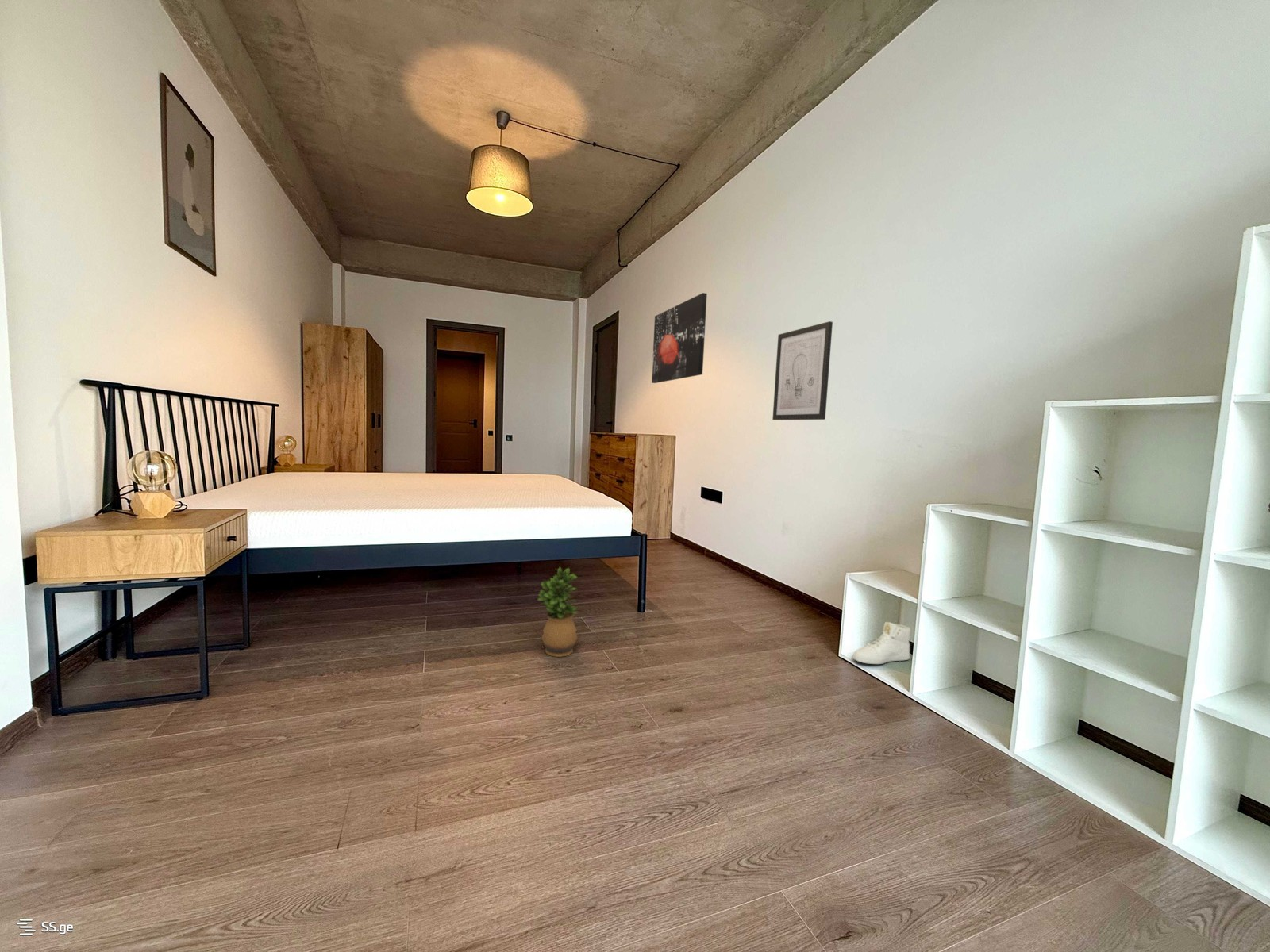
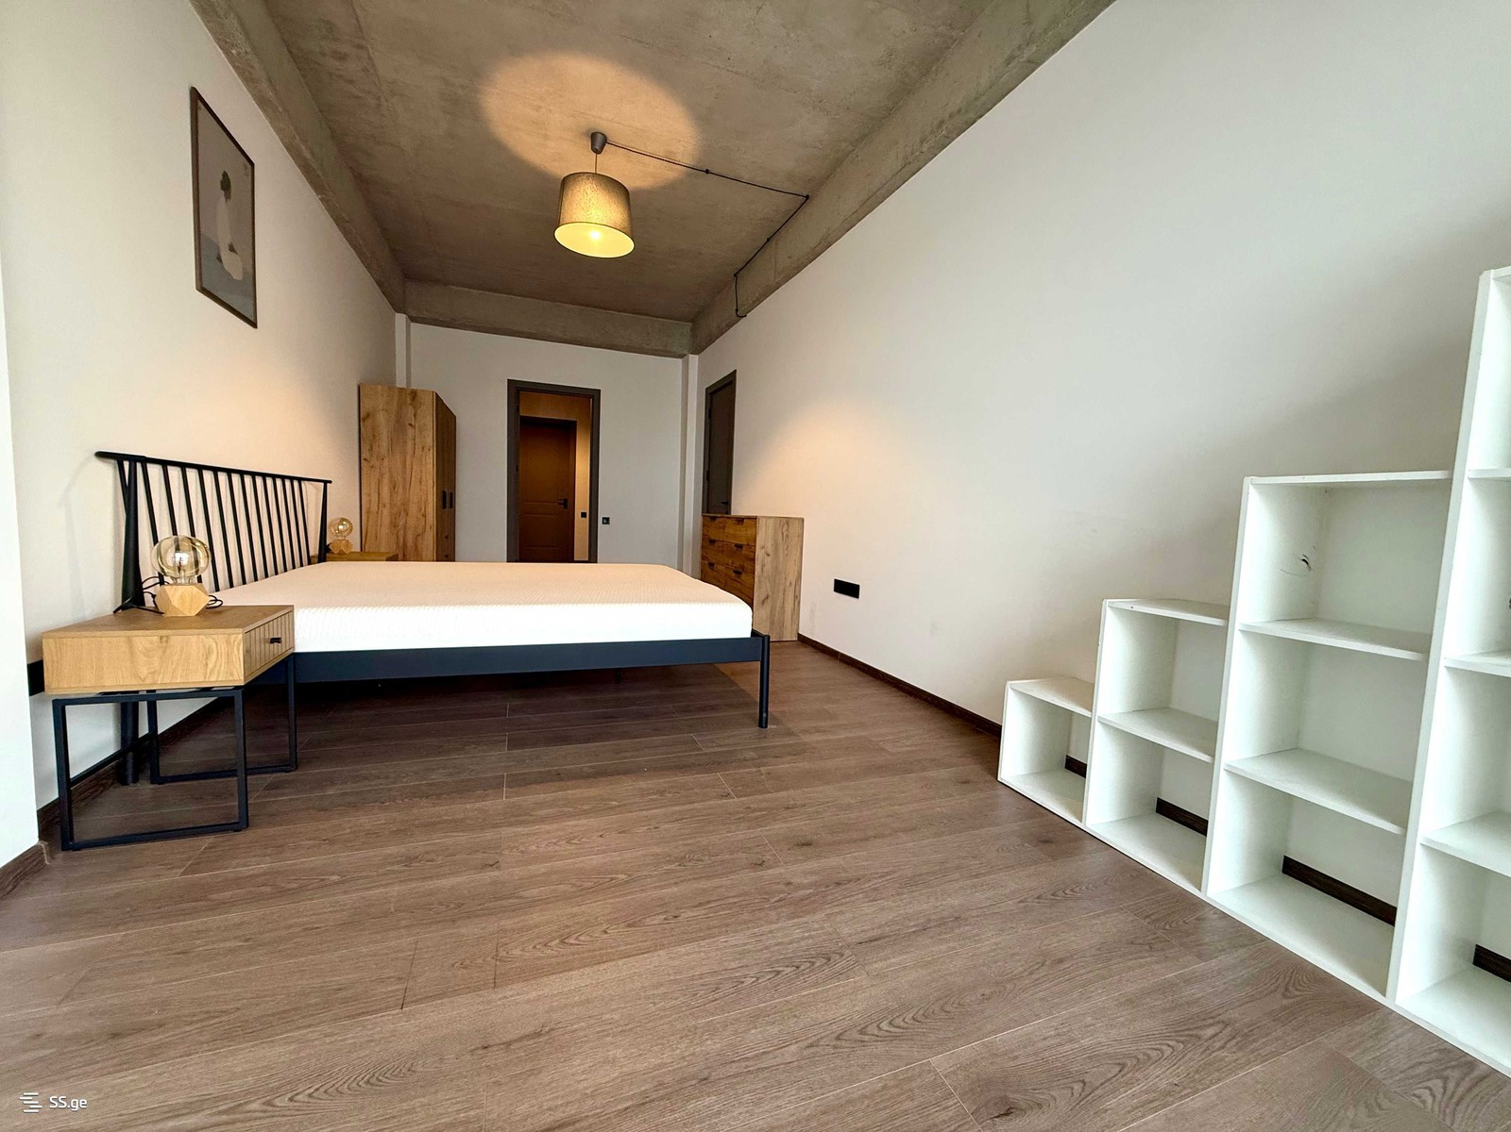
- sneaker (881, 640)
- wall art (800, 374)
- potted plant (556, 610)
- wall art (676, 343)
